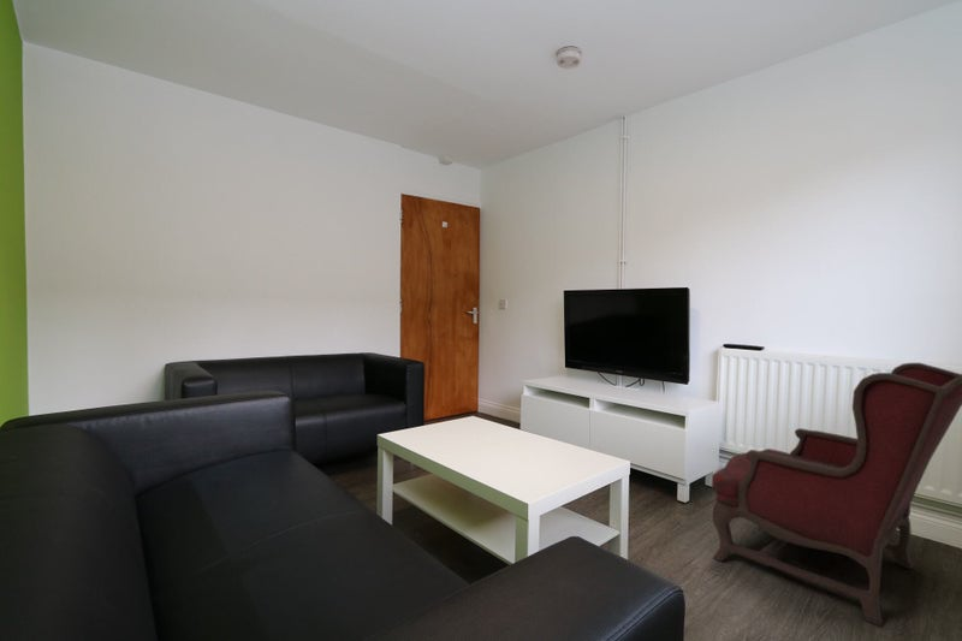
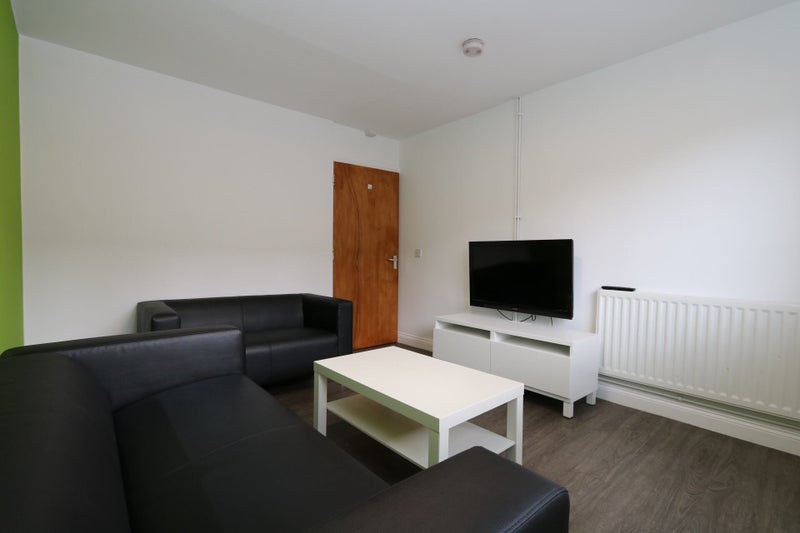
- armchair (838, 458)
